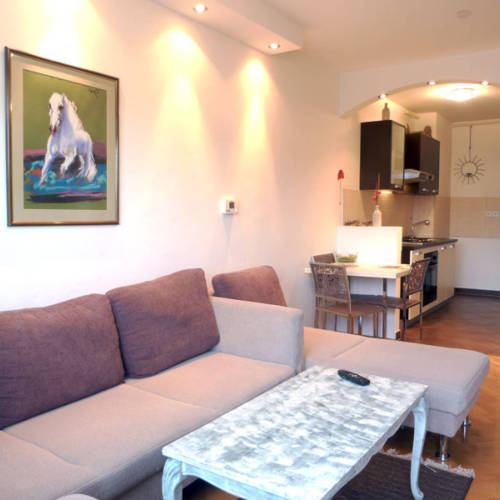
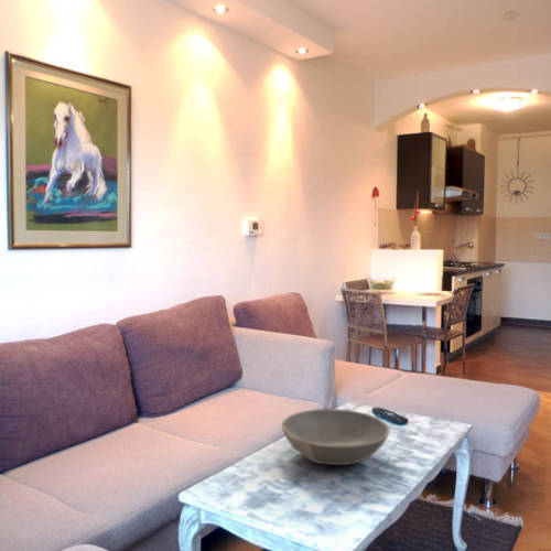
+ bowl (335, 441)
